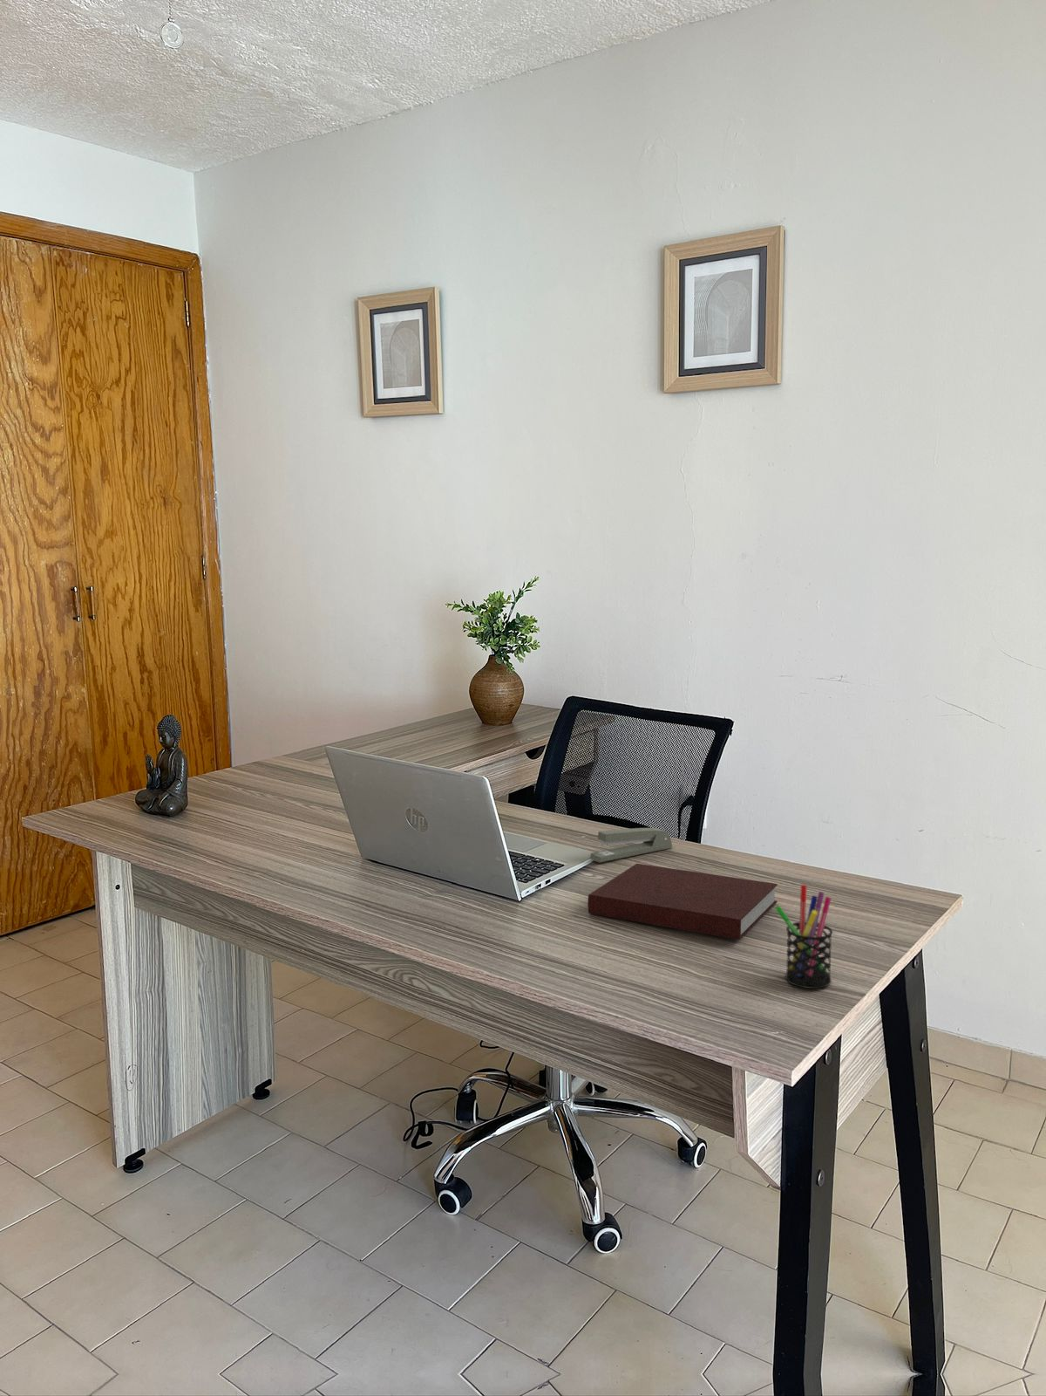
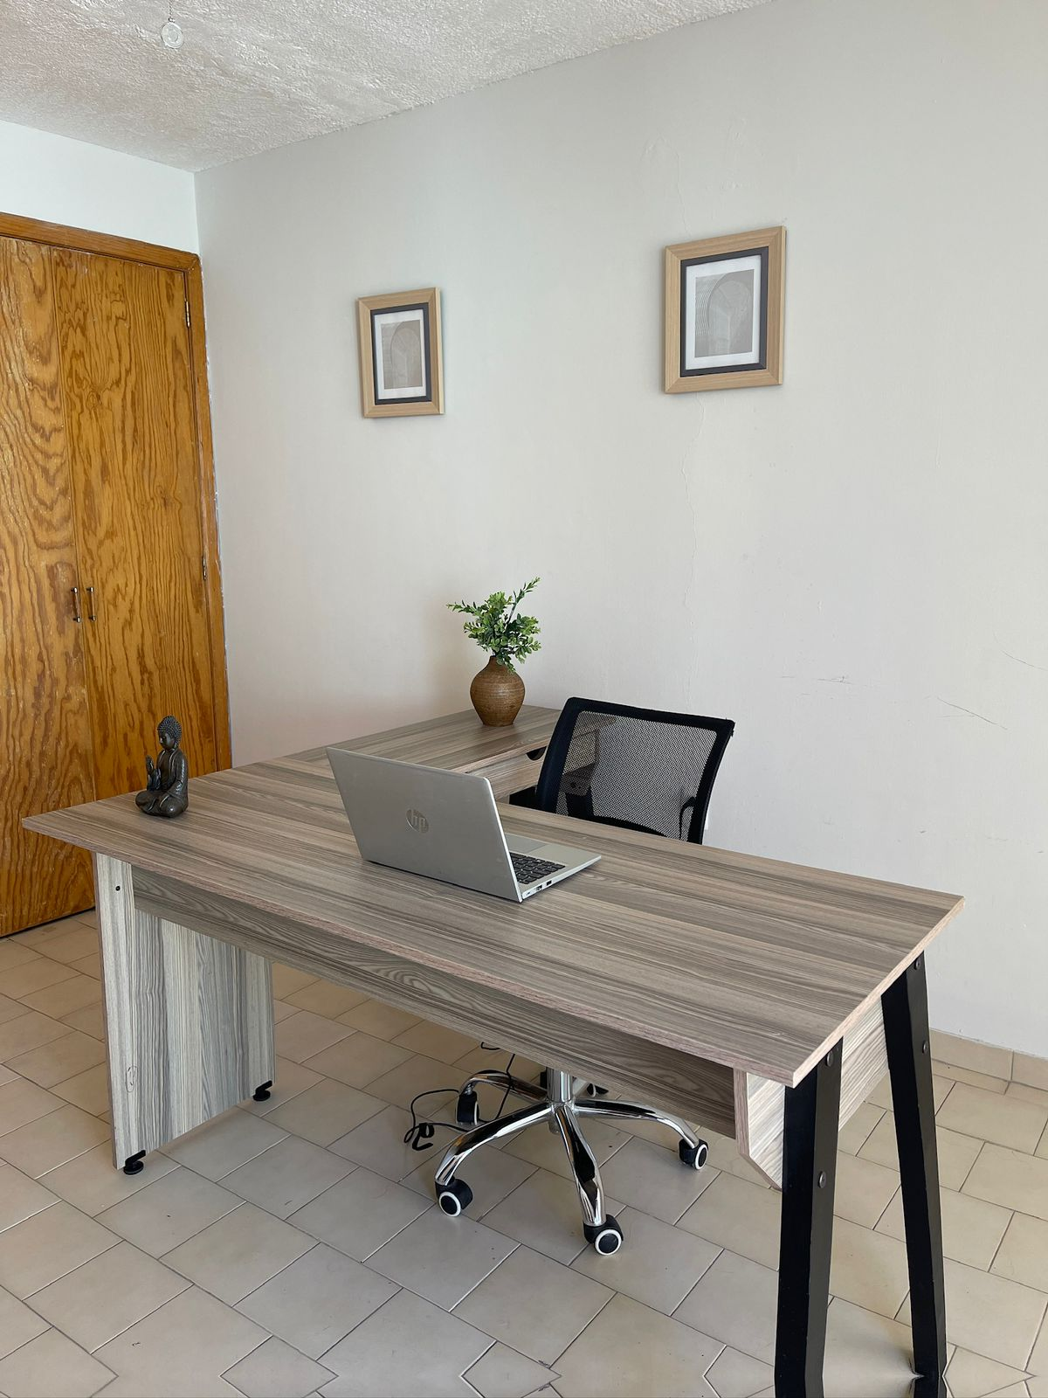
- pen holder (803, 934)
- notebook (683, 898)
- stapler (631, 840)
